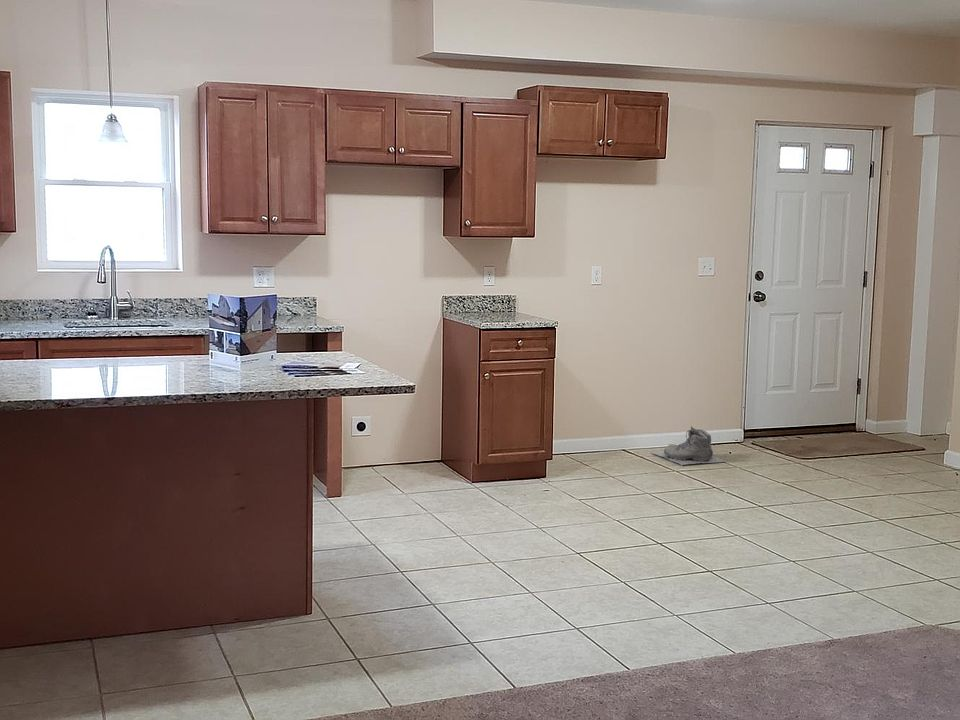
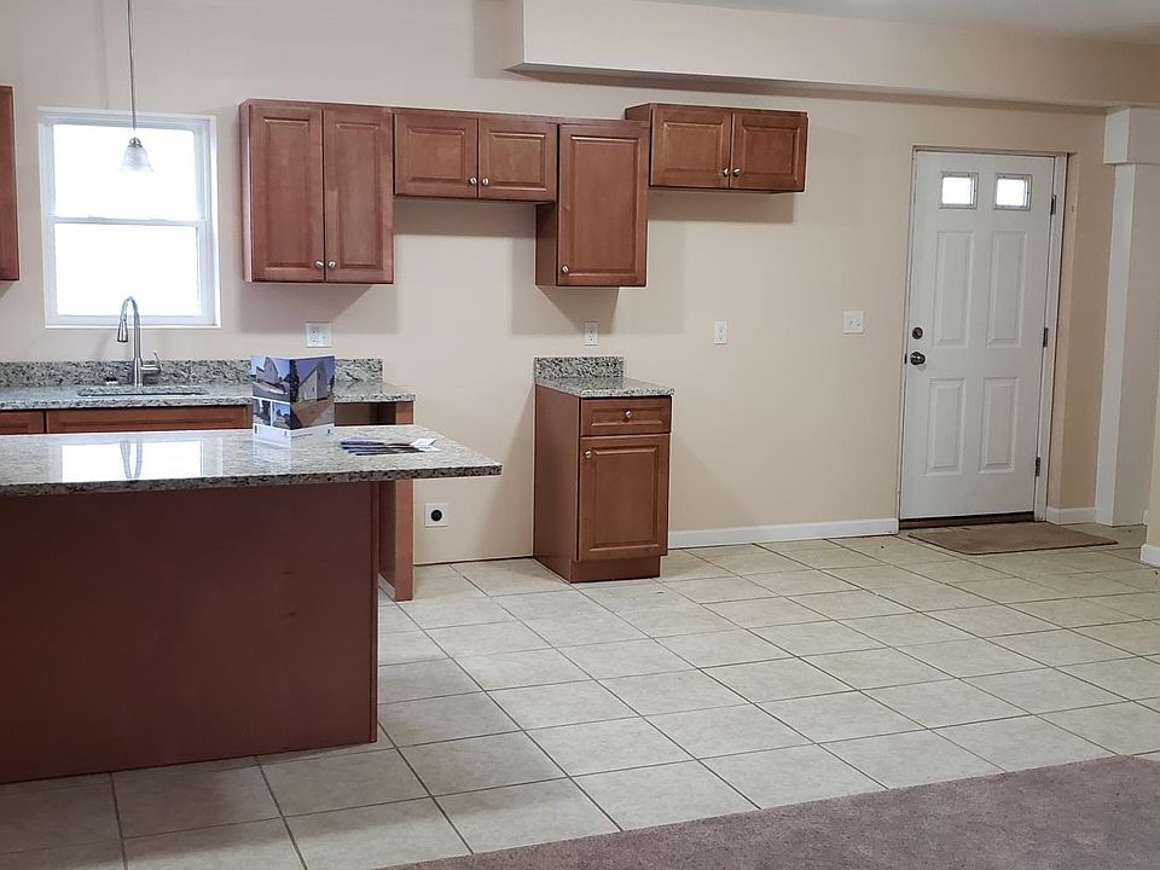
- boots (688, 442)
